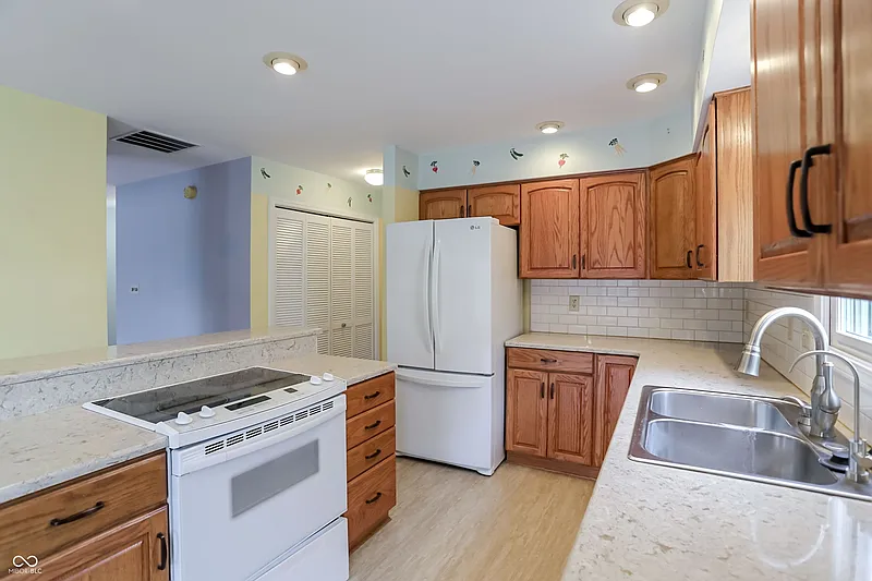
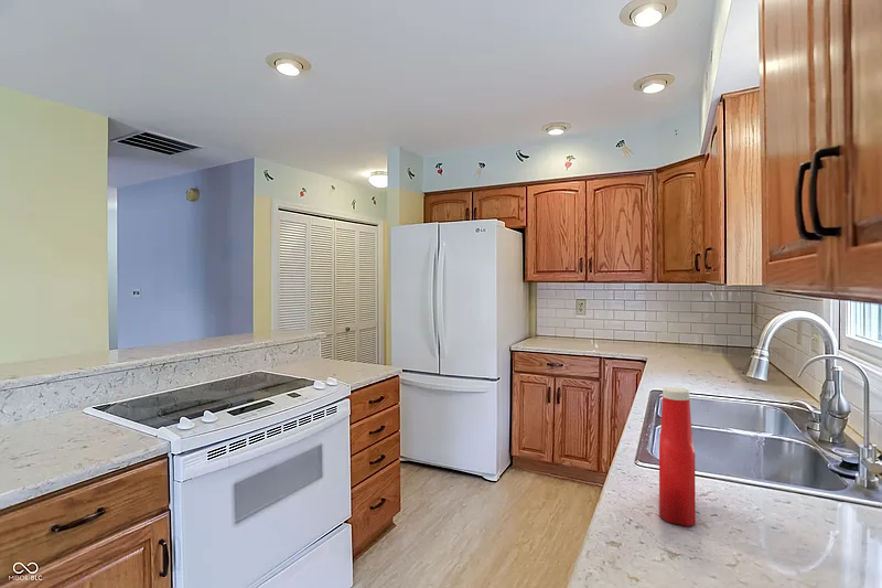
+ soap bottle (676, 449)
